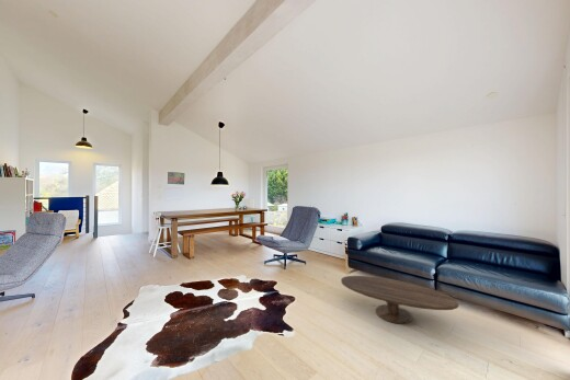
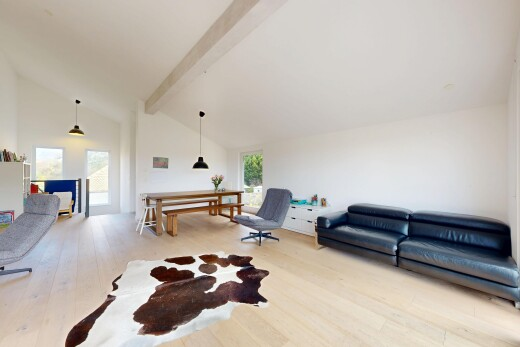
- coffee table (392, 301)
